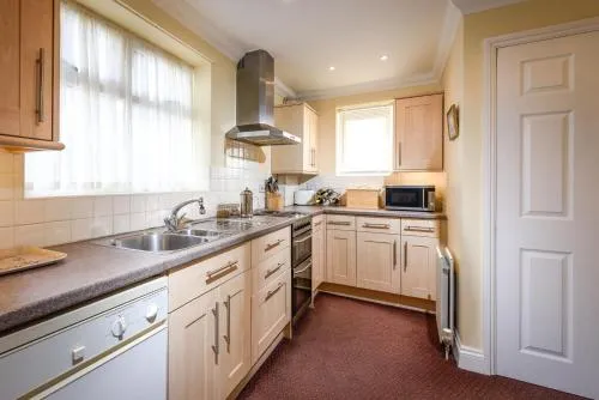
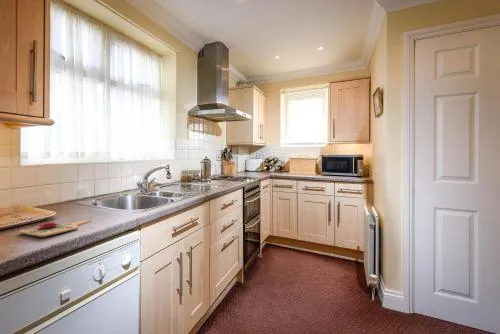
+ cutting board (63, 224)
